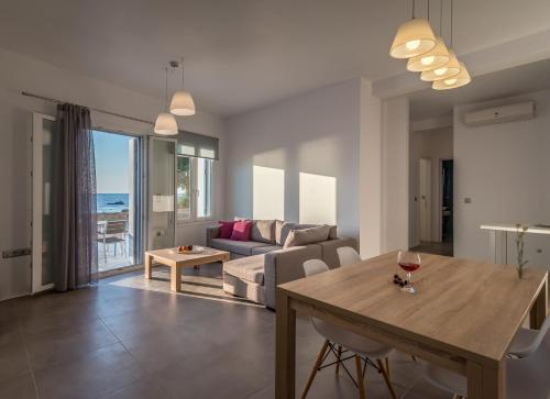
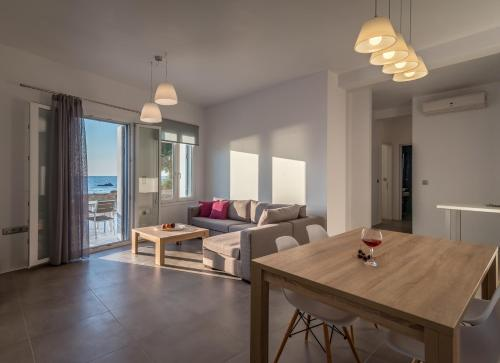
- flower (522, 247)
